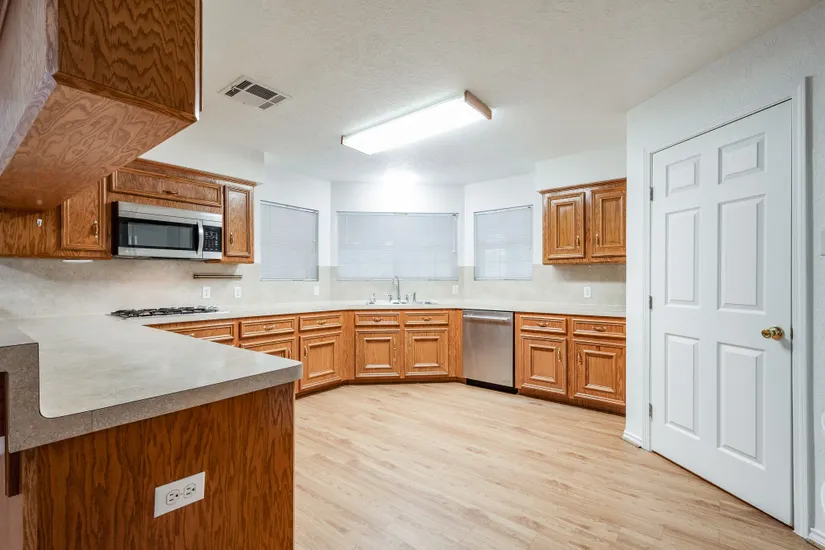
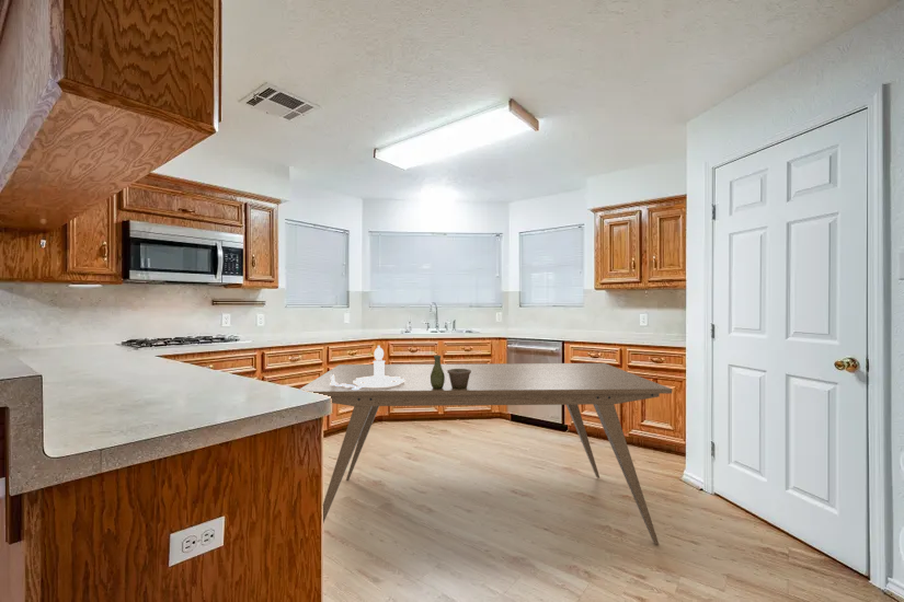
+ candlestick (374, 364)
+ vase (450, 371)
+ dining table (478, 404)
